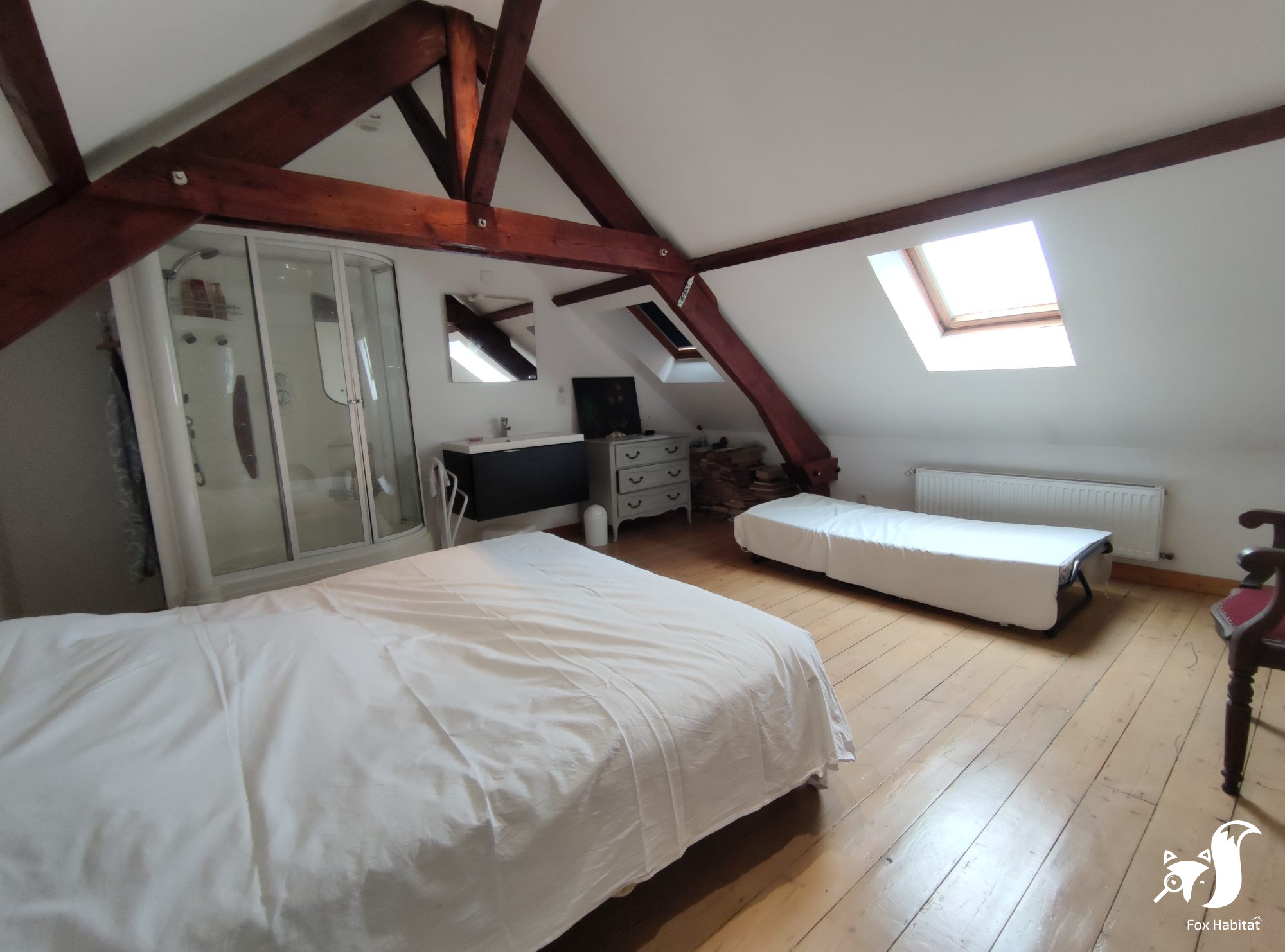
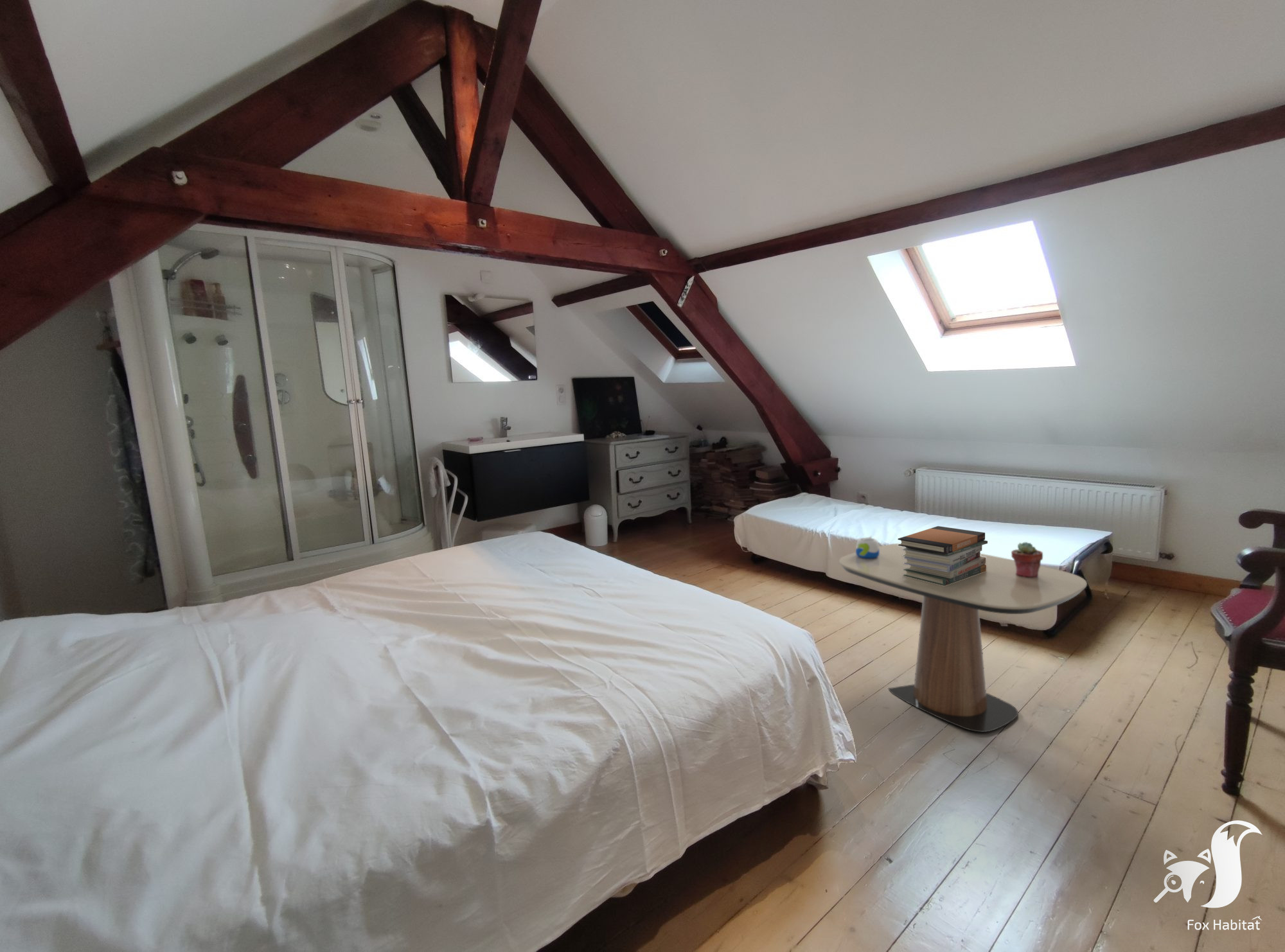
+ potted succulent (1027, 558)
+ side table (950, 635)
+ book stack (943, 554)
+ mug (869, 545)
